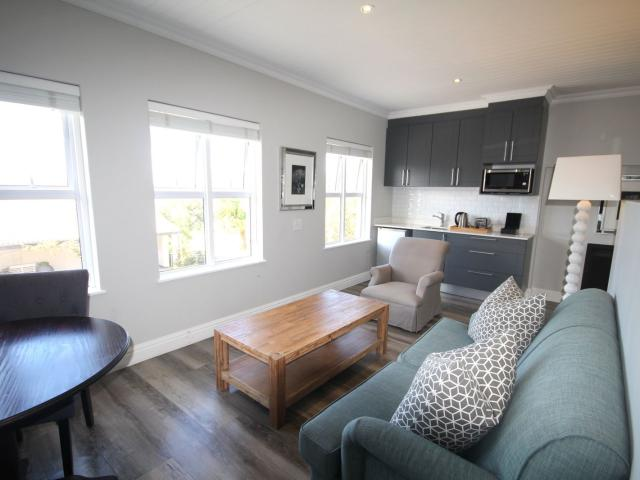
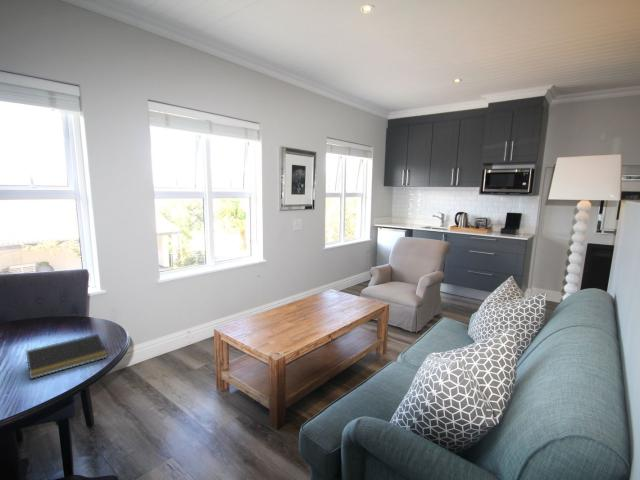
+ notepad (67, 354)
